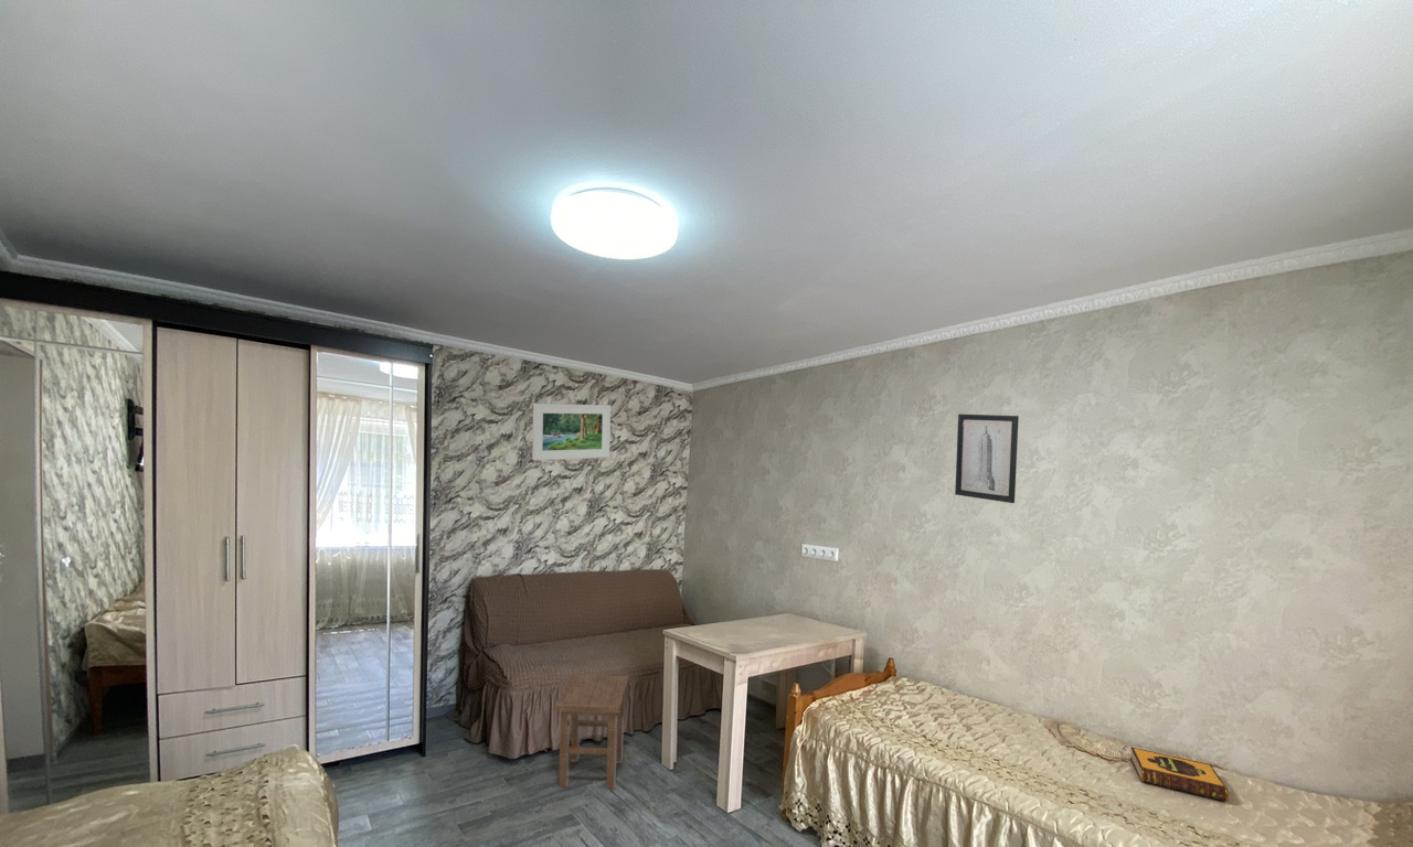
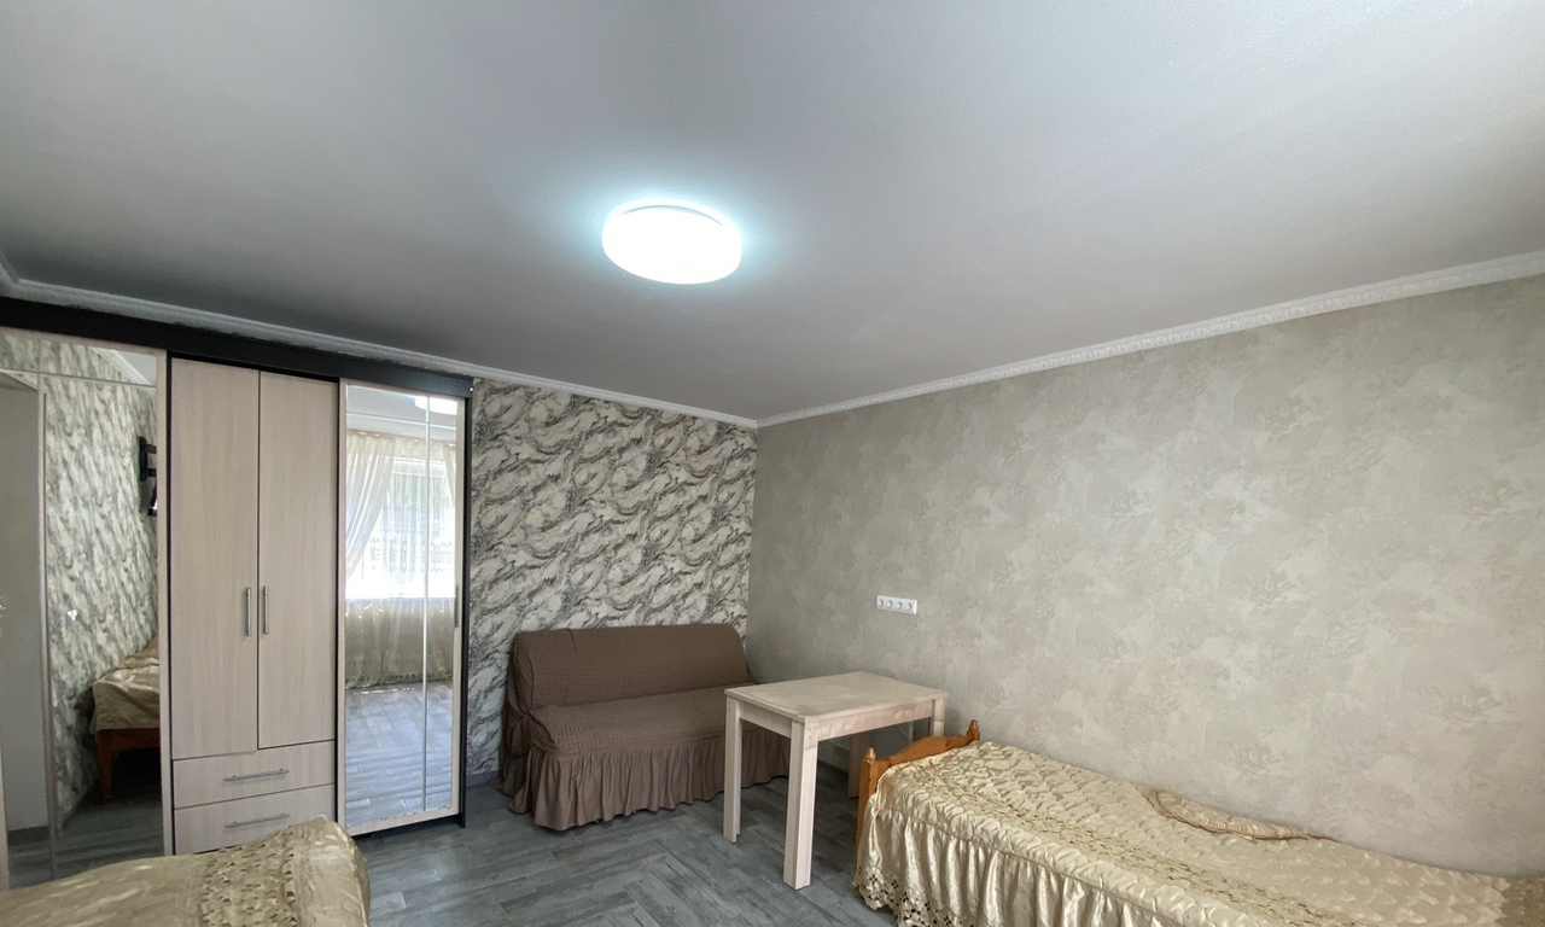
- stool (593, 726)
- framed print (573, 431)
- wall art (985, 457)
- hardback book (1176, 773)
